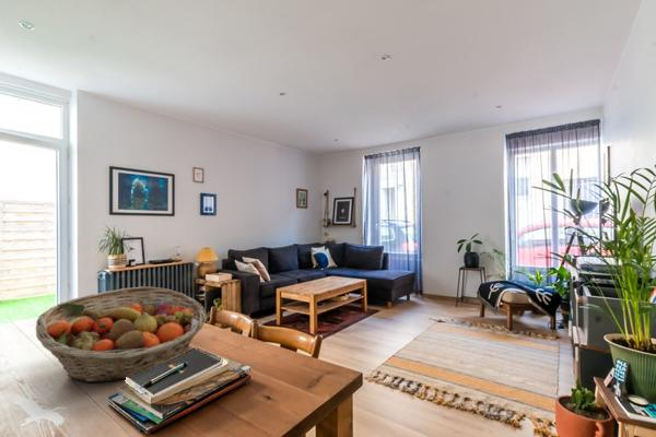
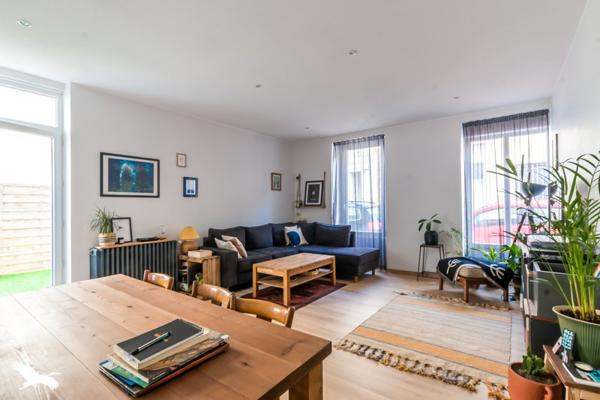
- fruit basket (131, 327)
